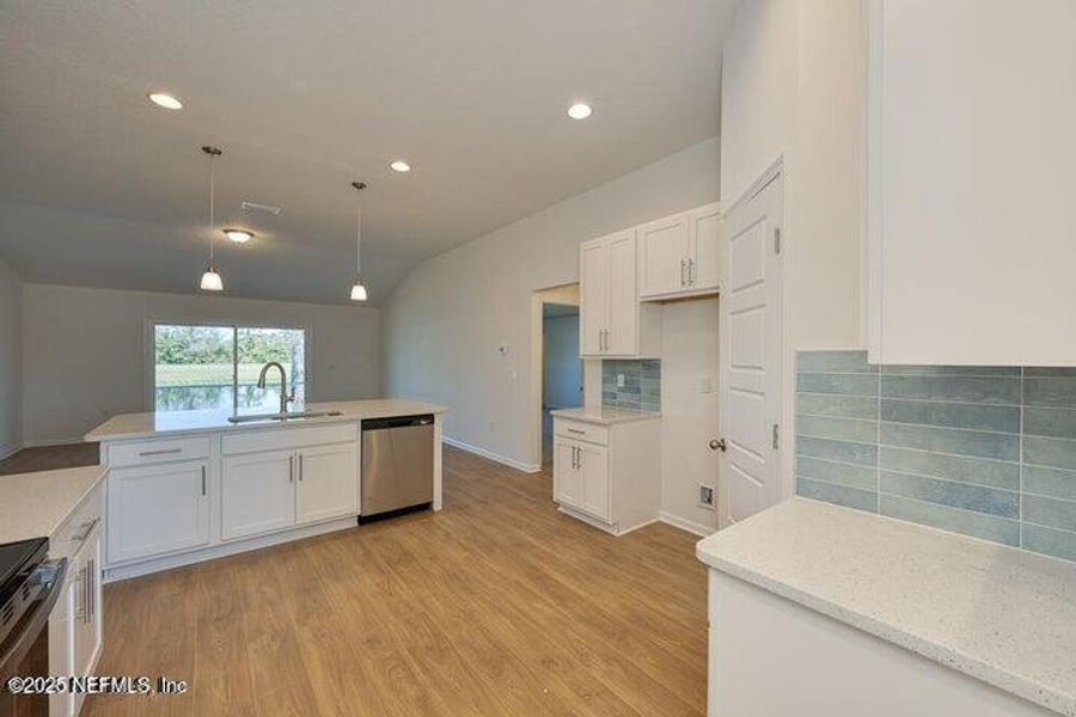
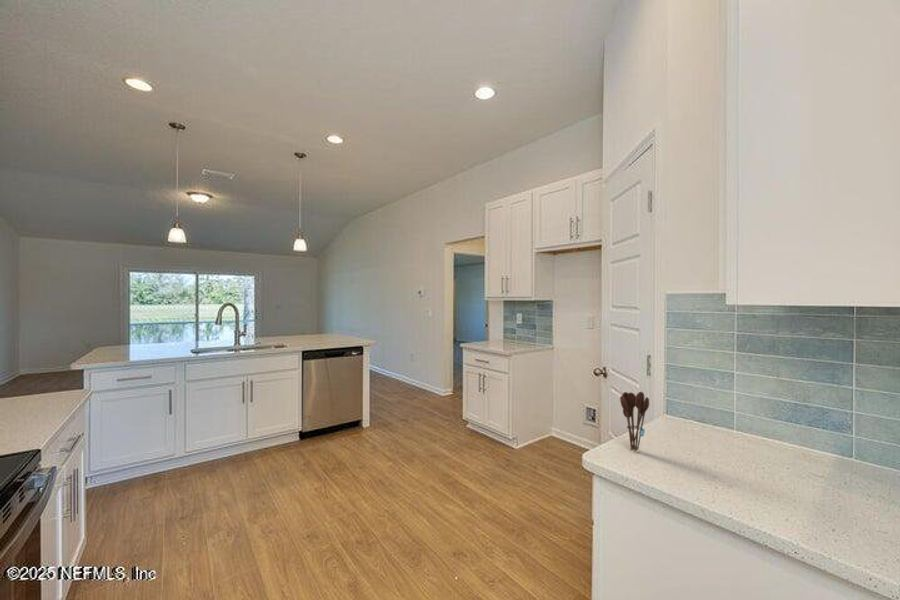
+ utensil holder (633, 419)
